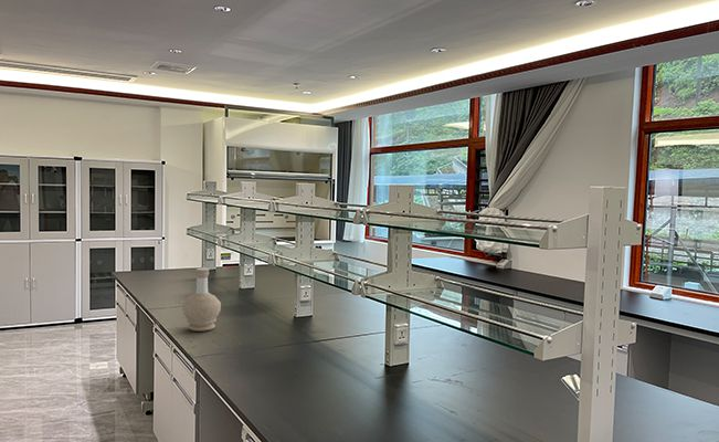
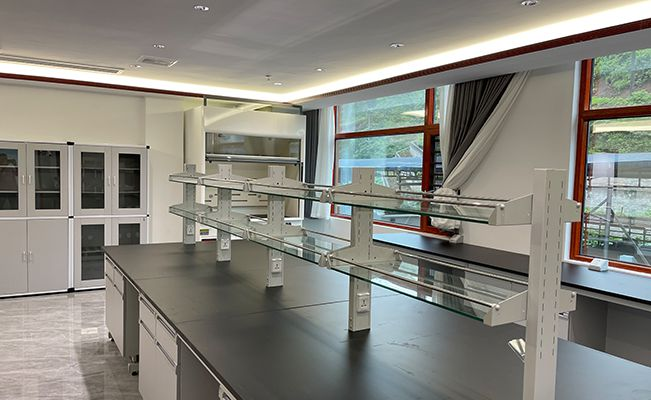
- bottle (201, 298)
